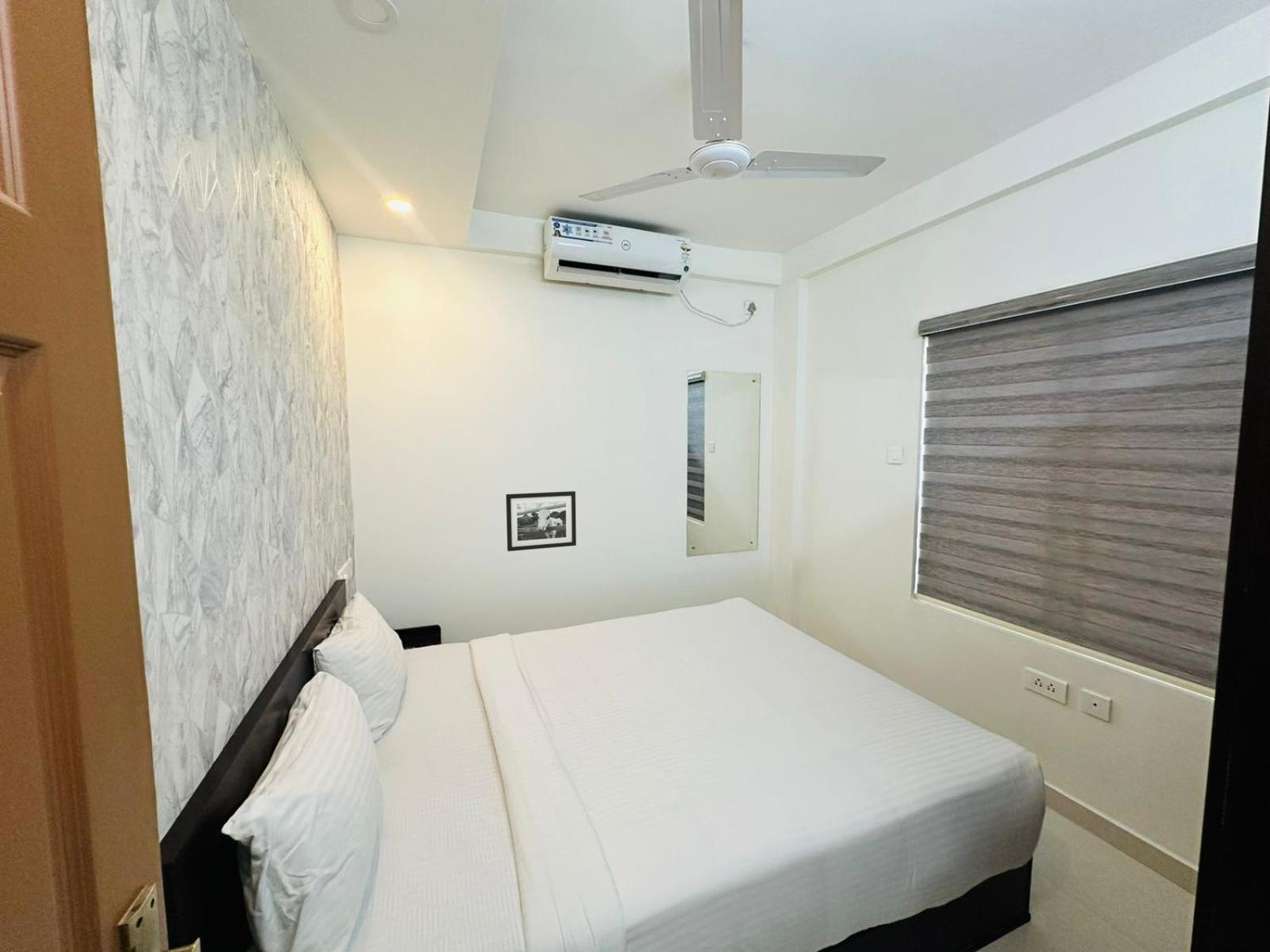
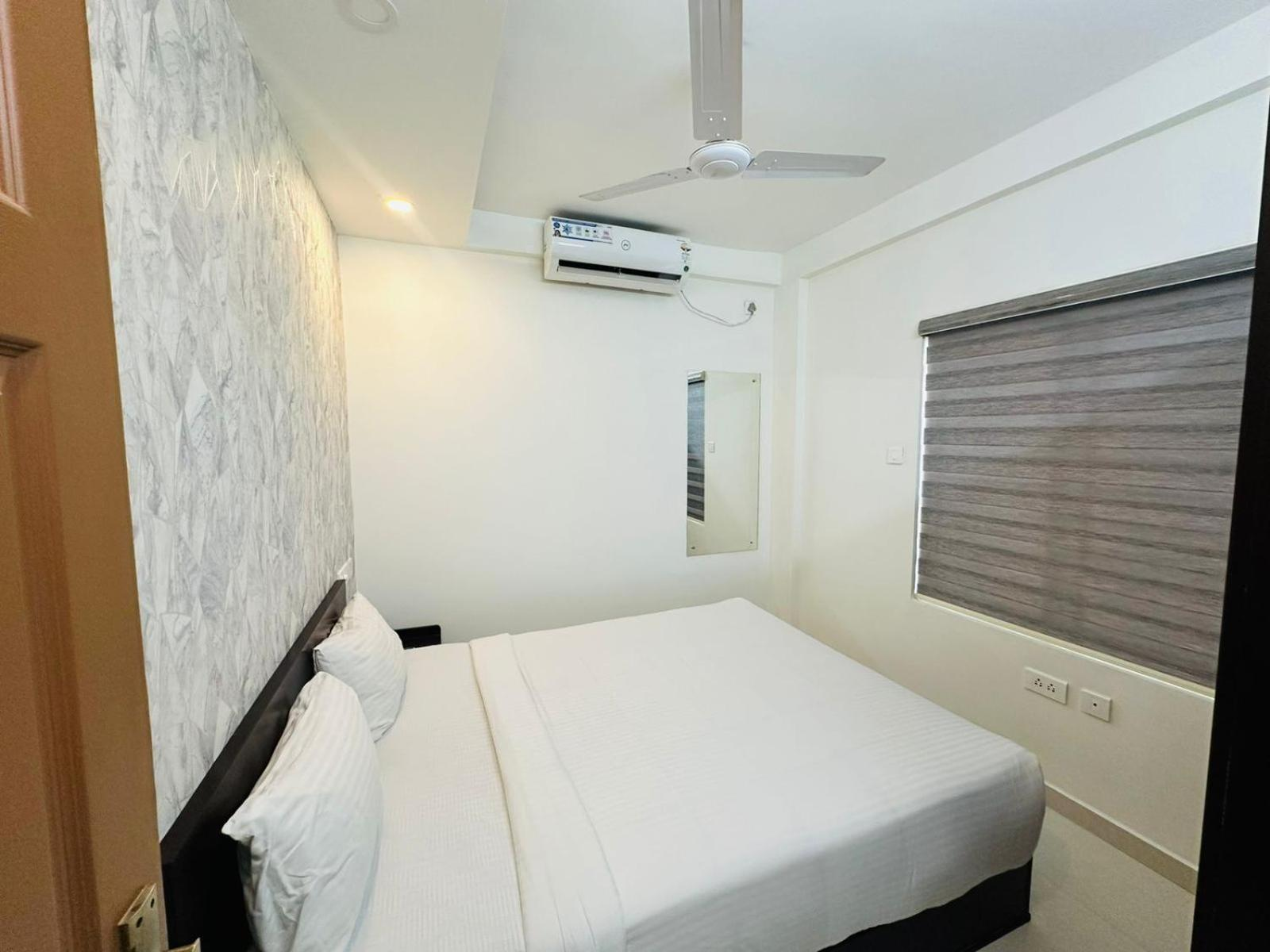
- picture frame (541, 520)
